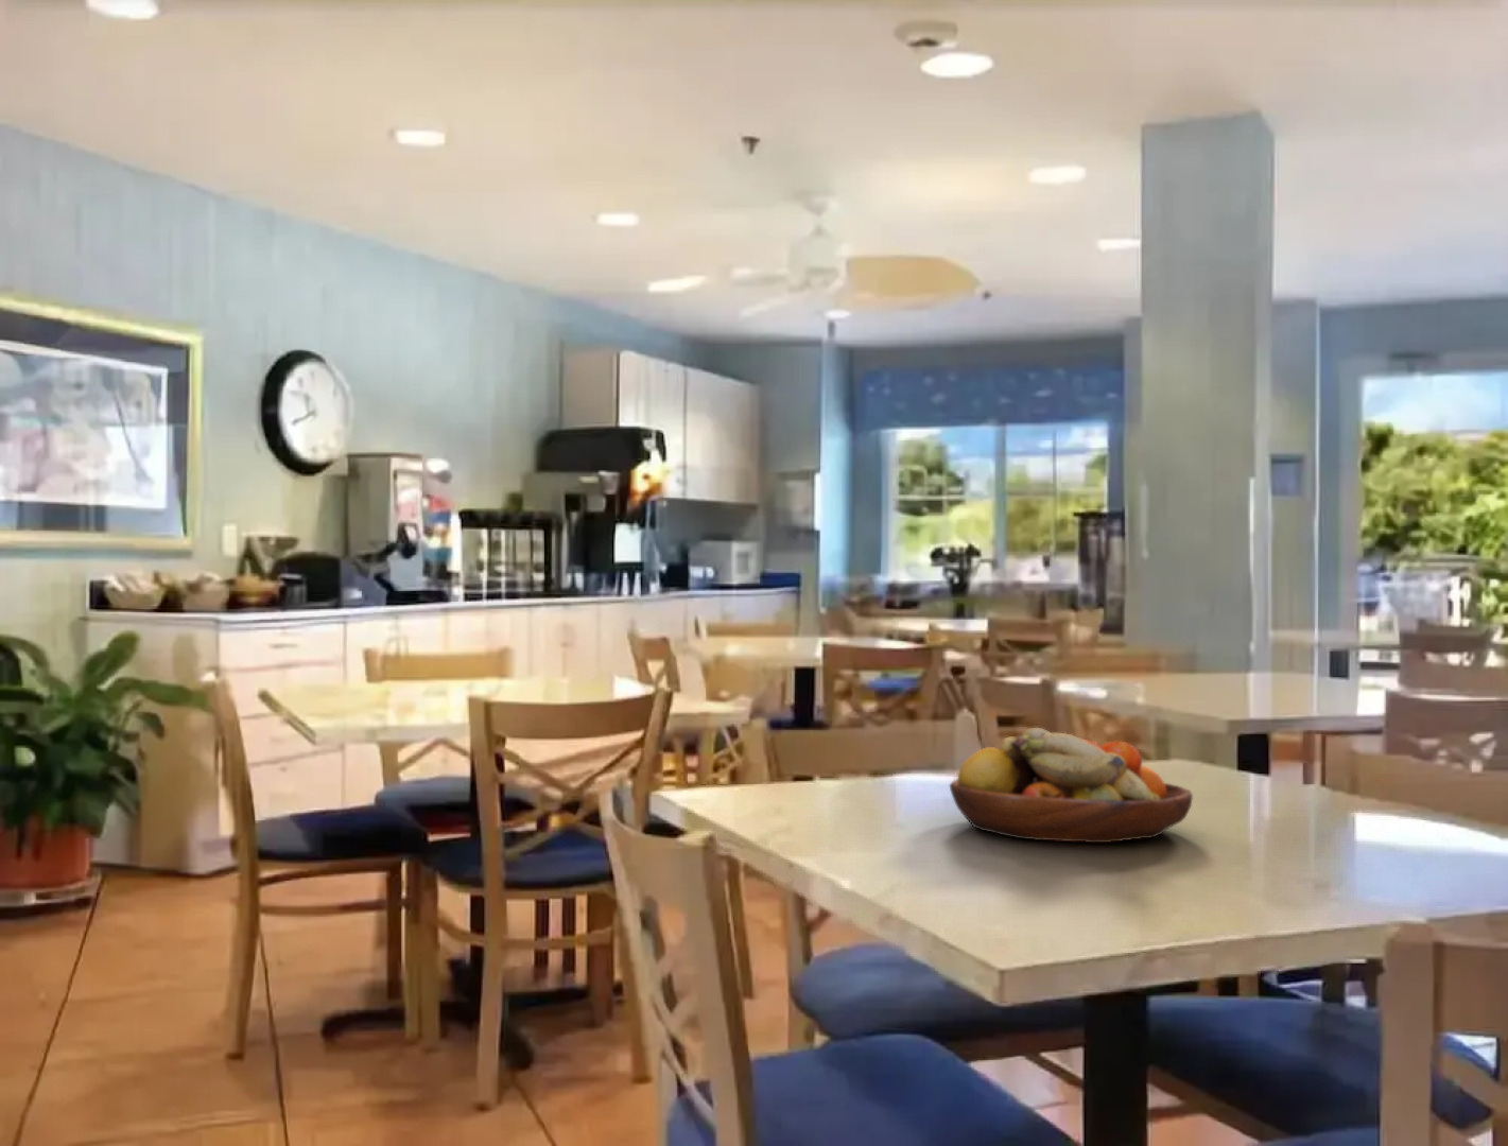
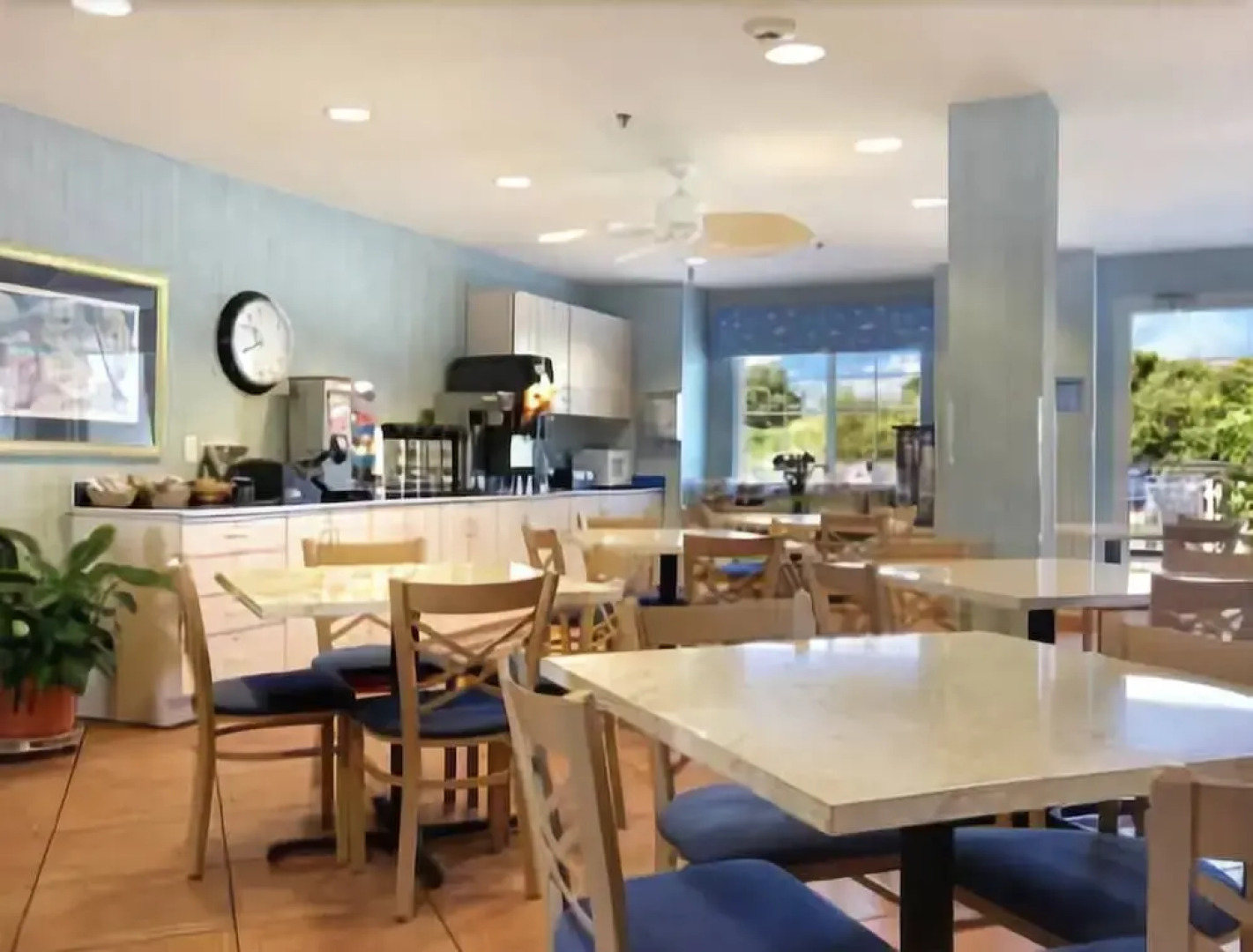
- fruit bowl (1071, 776)
